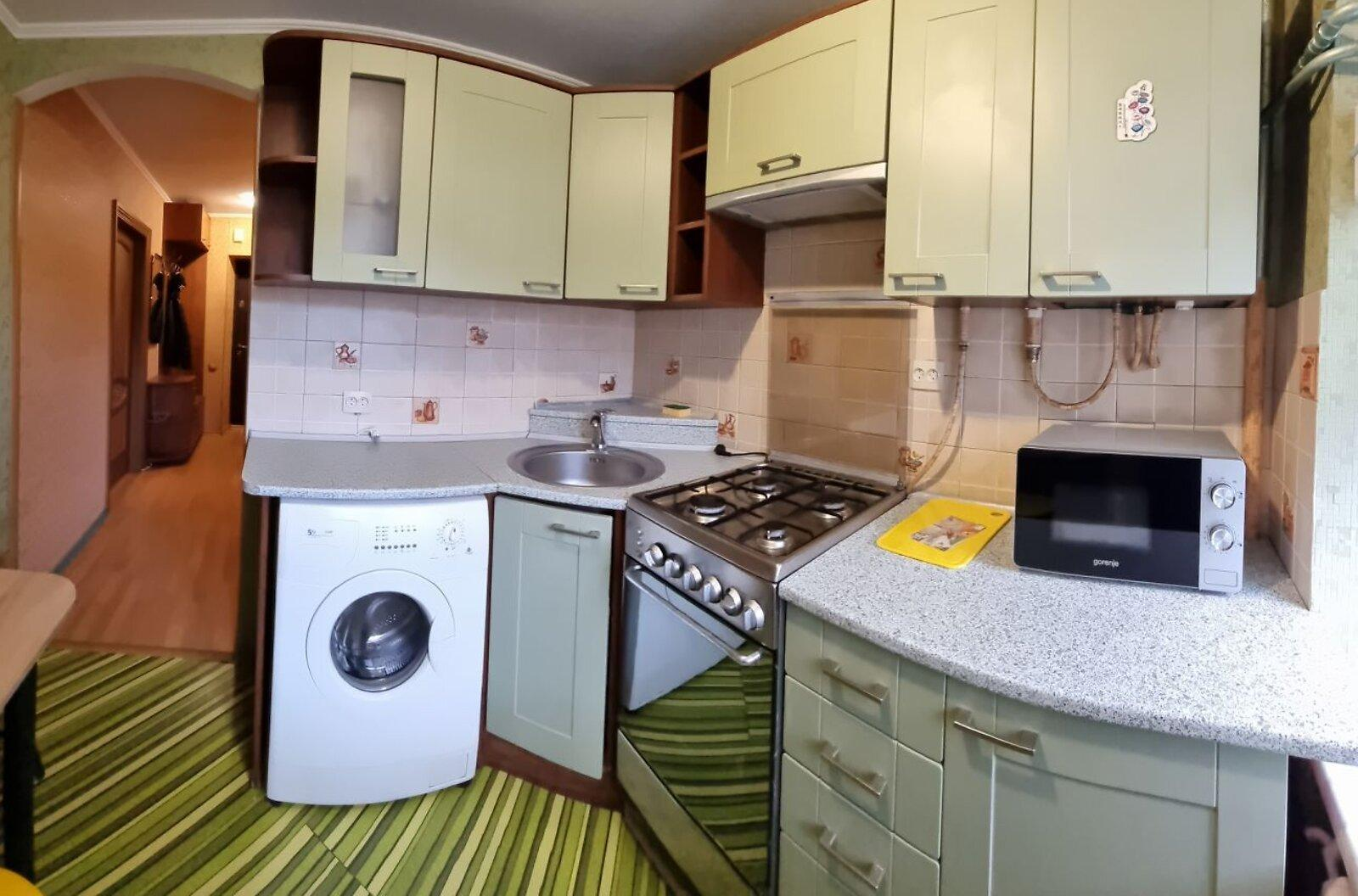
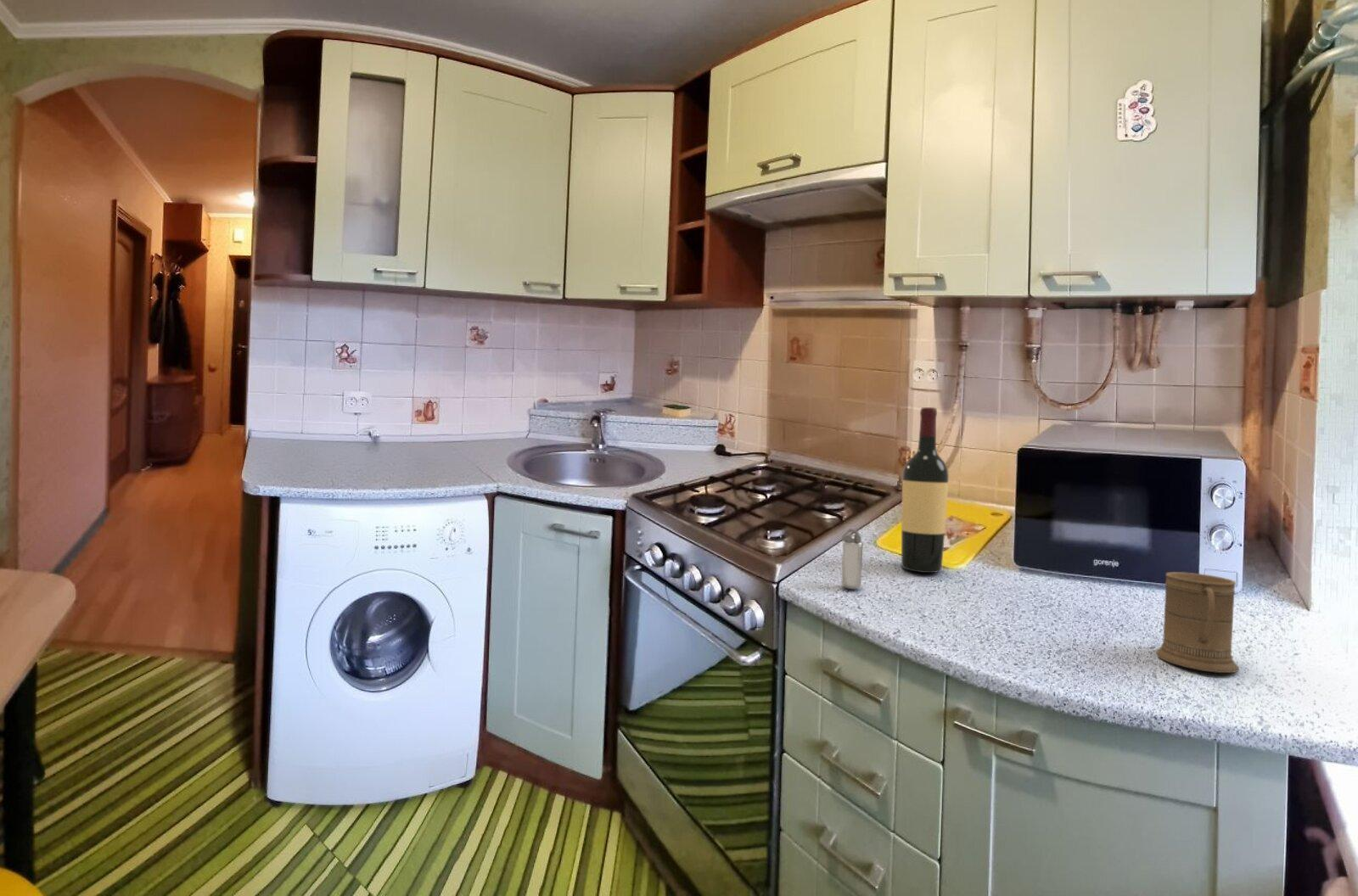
+ mug (1200, 621)
+ wine bottle (924, 489)
+ shaker (851, 558)
